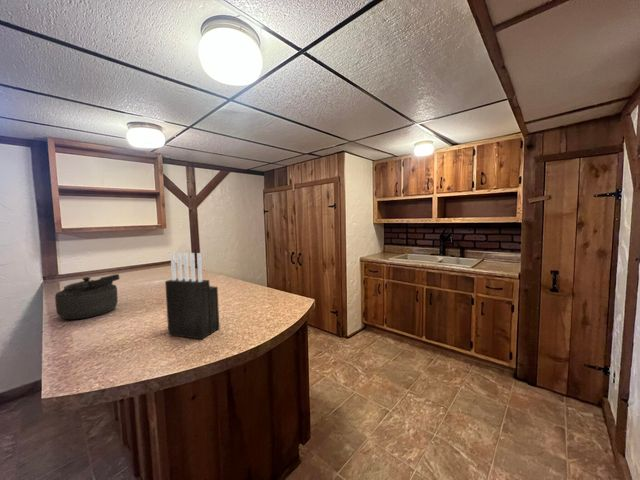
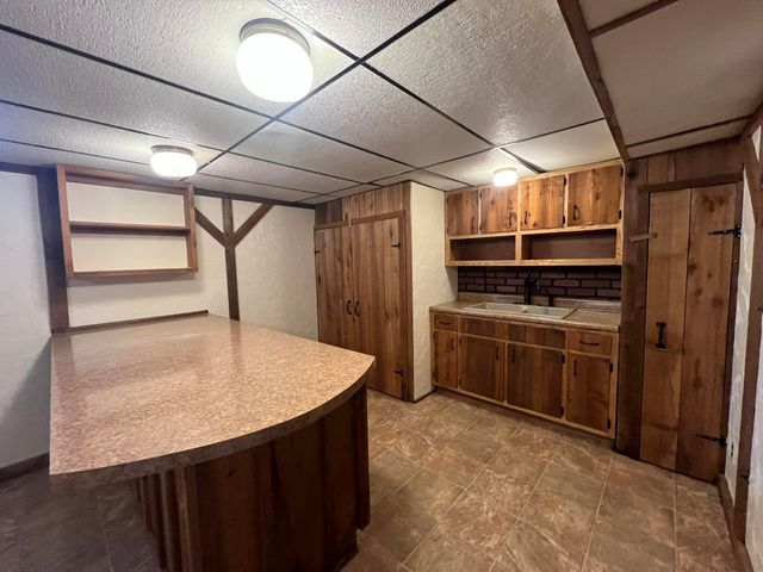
- kettle (90, 294)
- knife block (194, 291)
